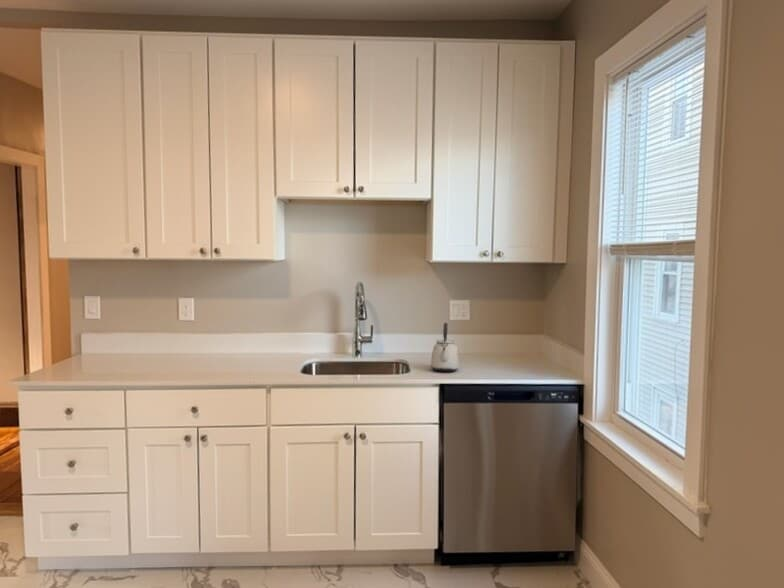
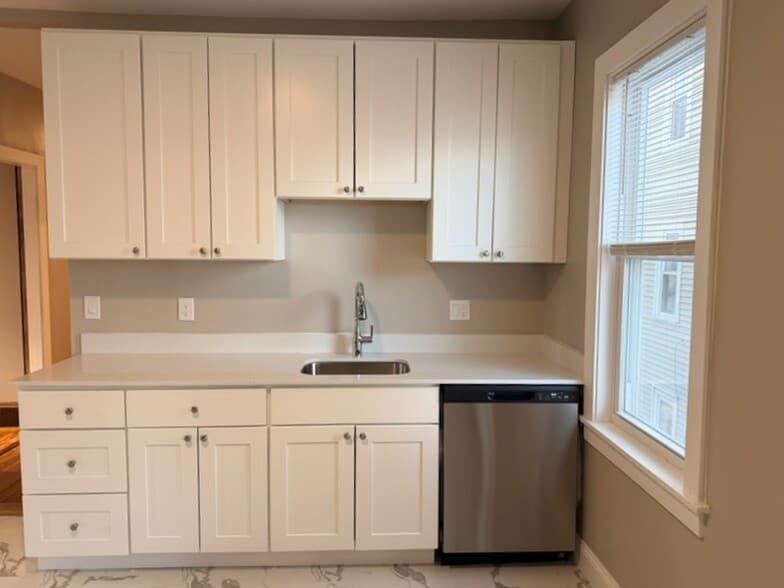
- kettle (444, 347)
